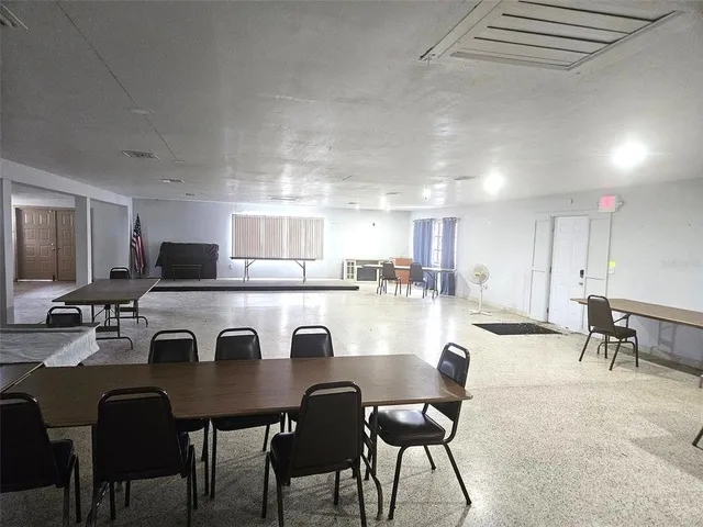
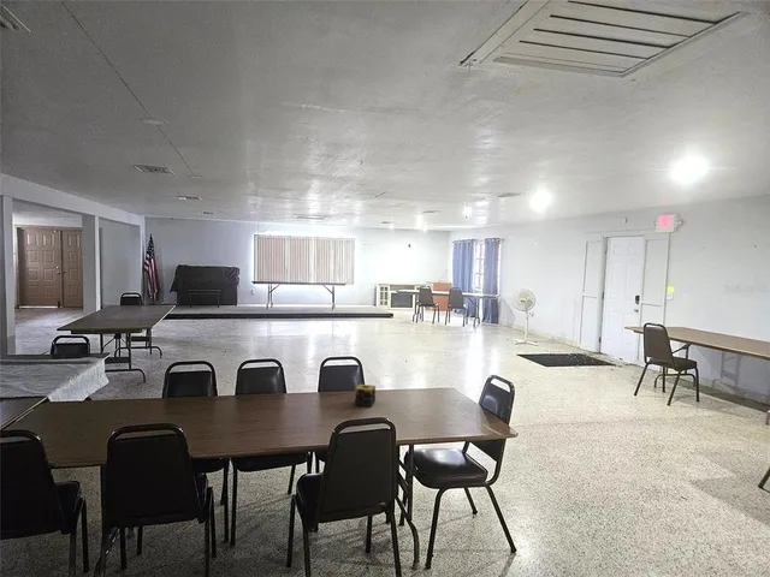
+ candle (365, 394)
